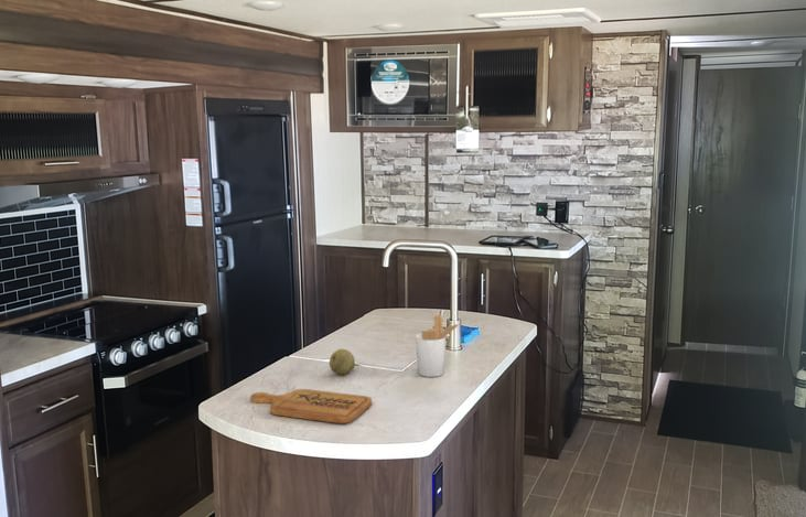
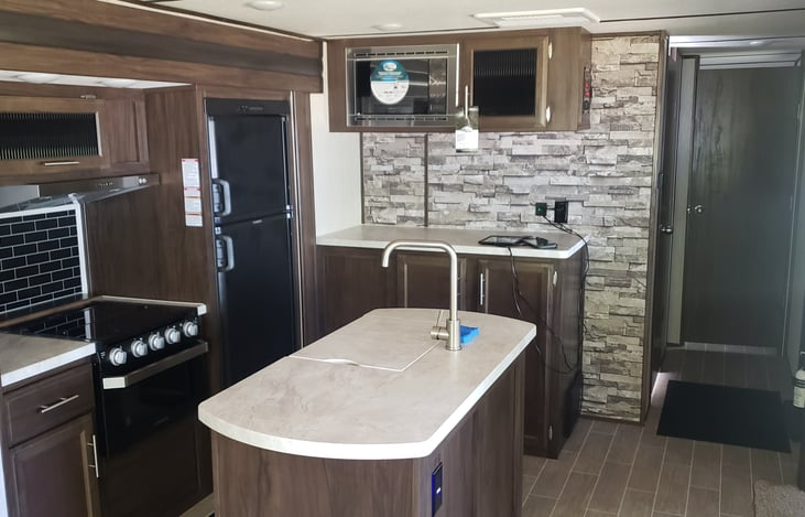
- fruit (342, 362)
- utensil holder (438, 346)
- cutting board (305, 402)
